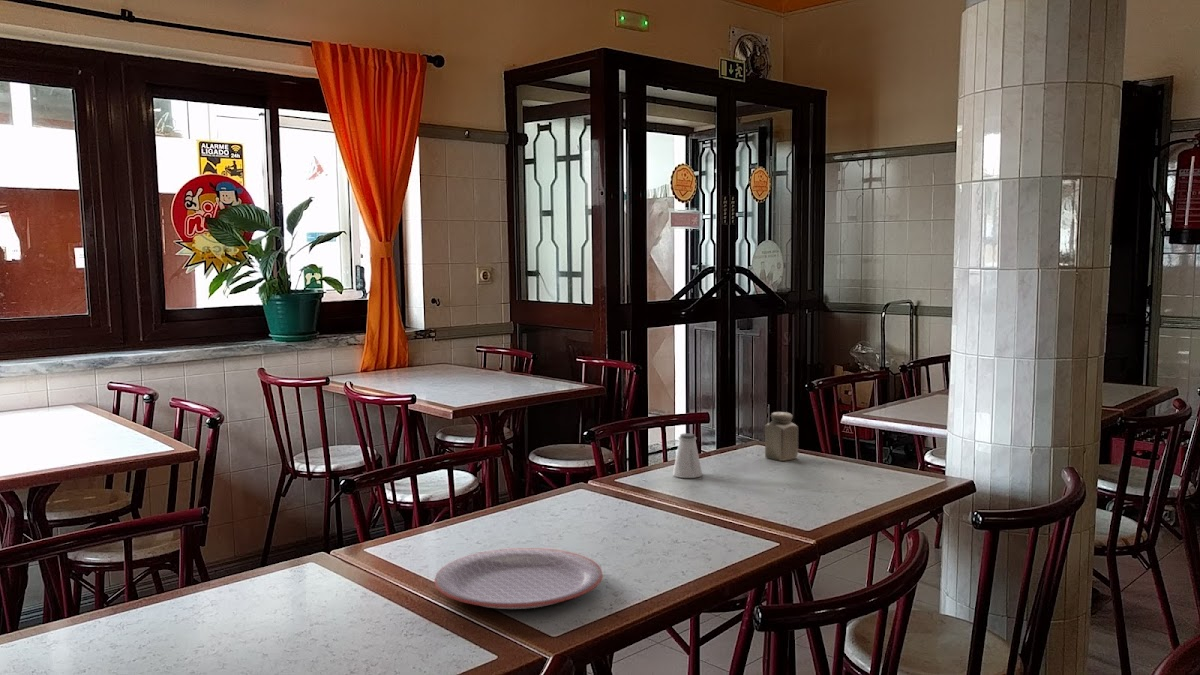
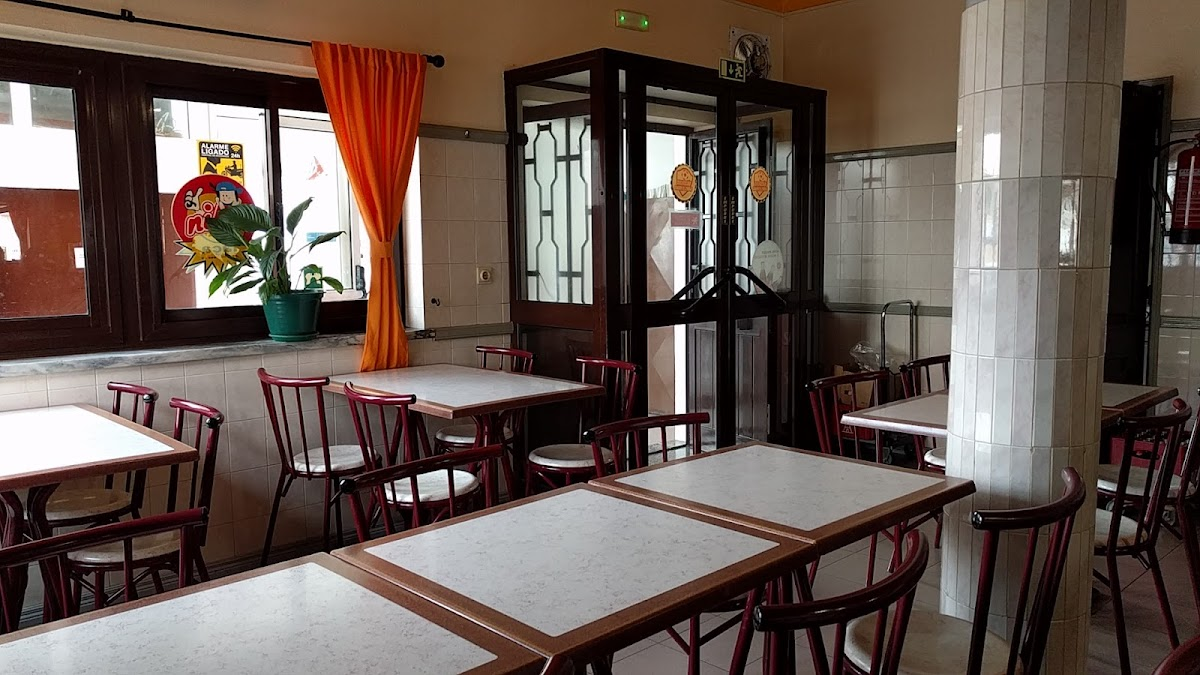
- salt shaker (781, 435)
- saltshaker (687, 454)
- plate (519, 580)
